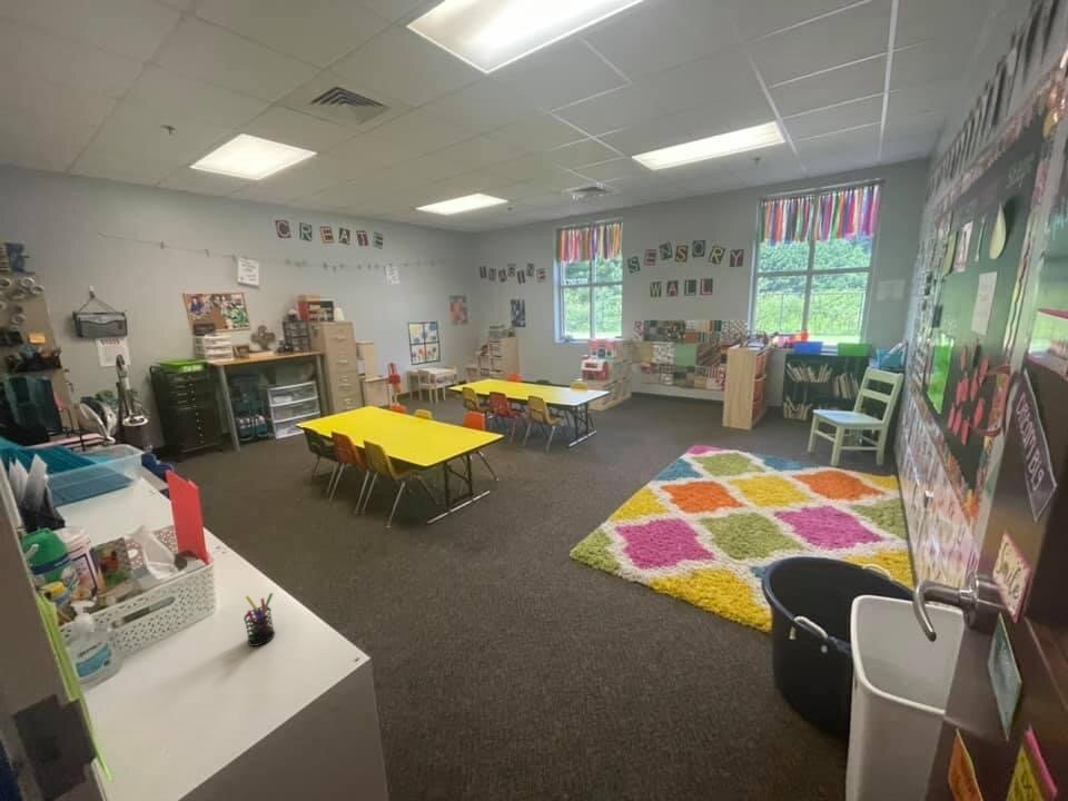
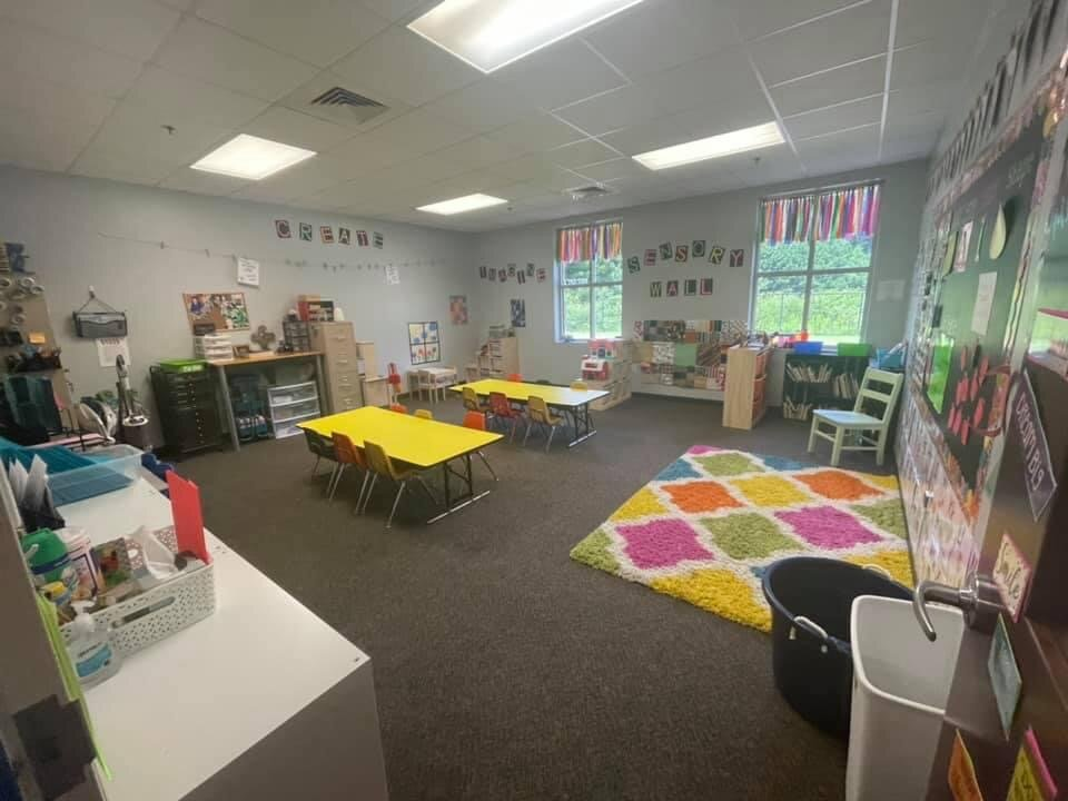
- pen holder (261, 615)
